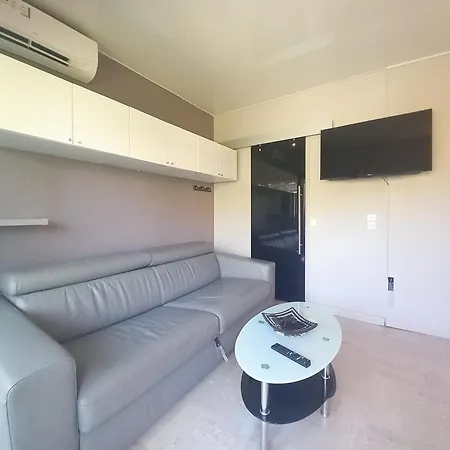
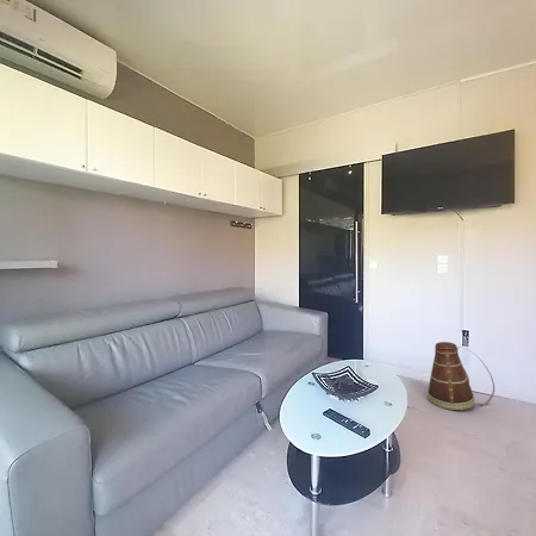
+ basket (460, 370)
